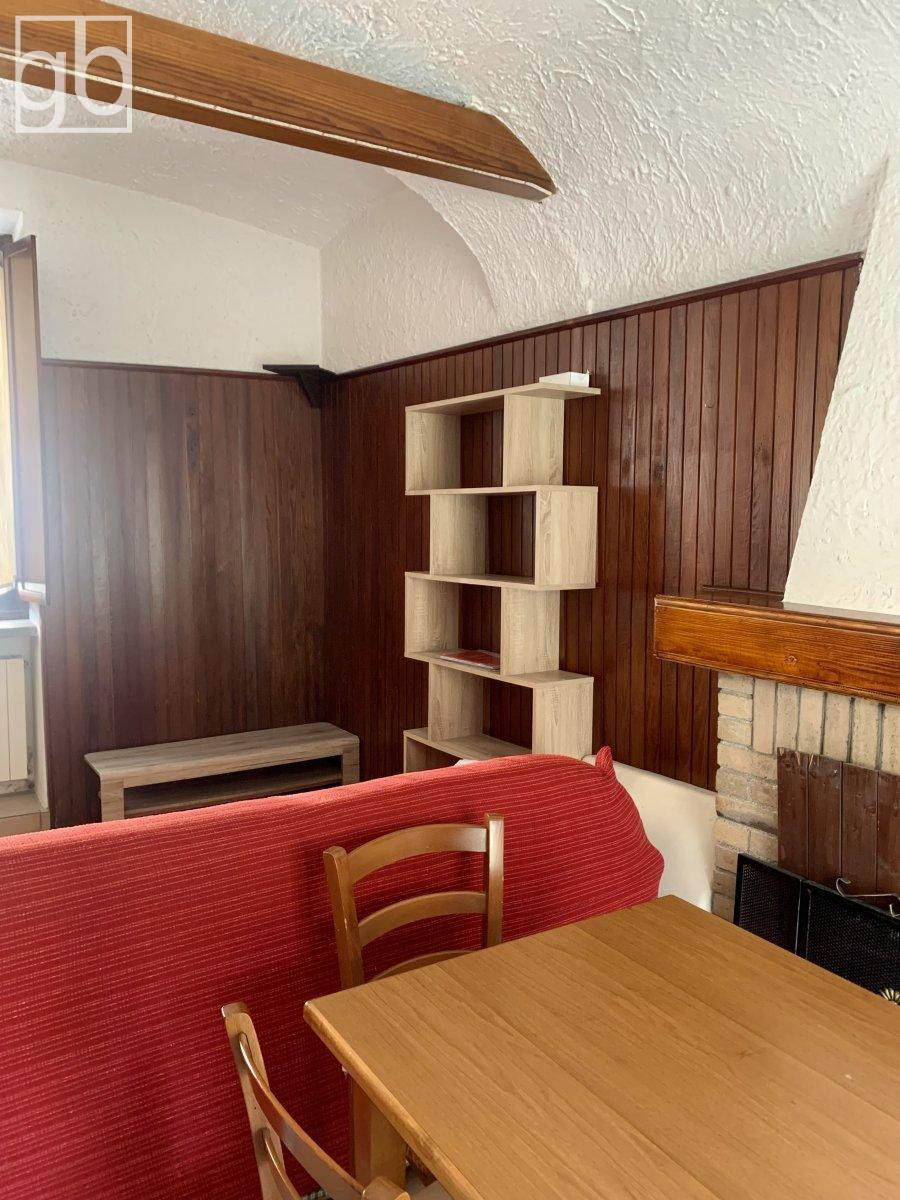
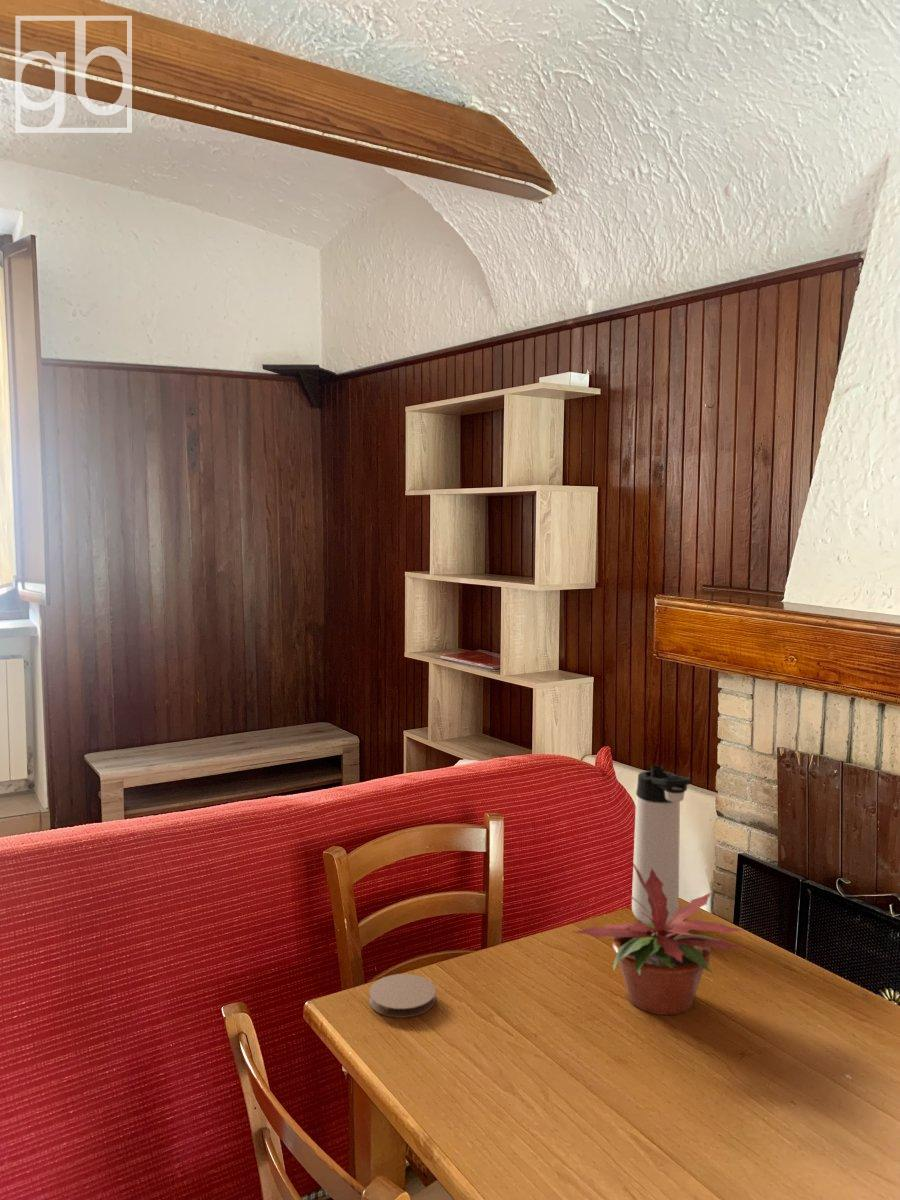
+ potted plant (659, 930)
+ coaster (402, 995)
+ thermos bottle (662, 846)
